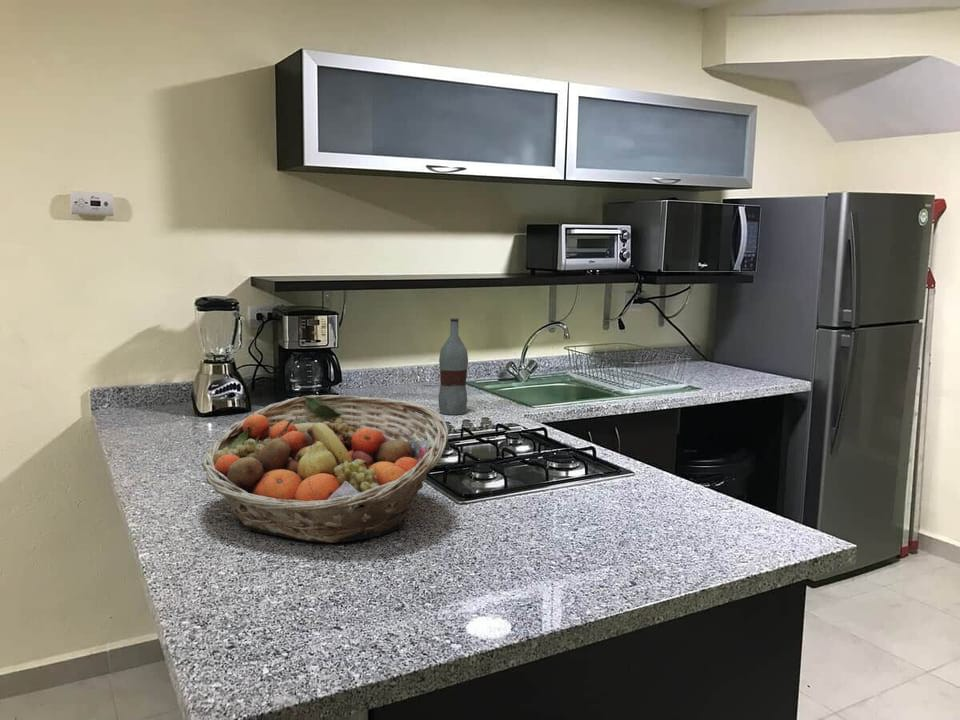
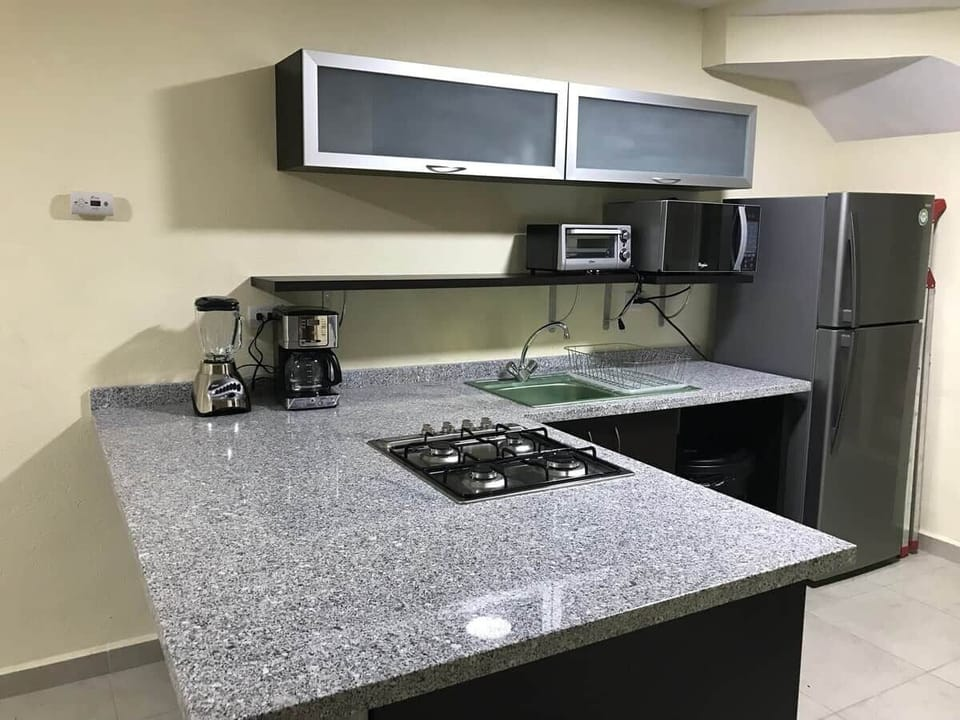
- fruit basket (326, 462)
- bottle (453, 365)
